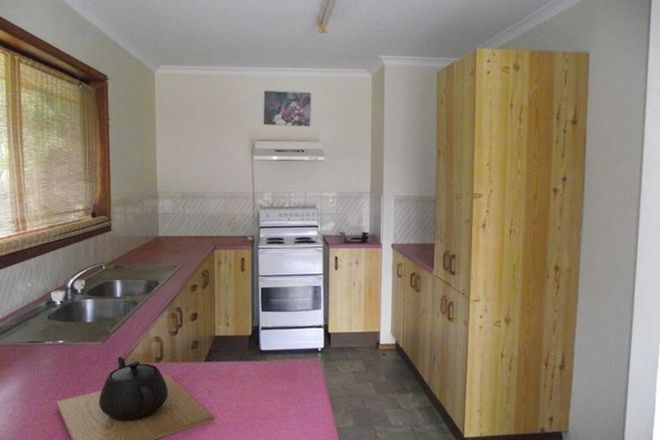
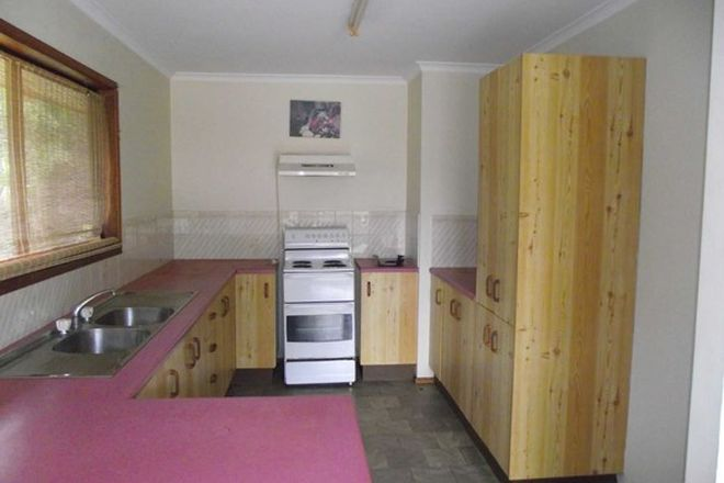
- teapot (131, 387)
